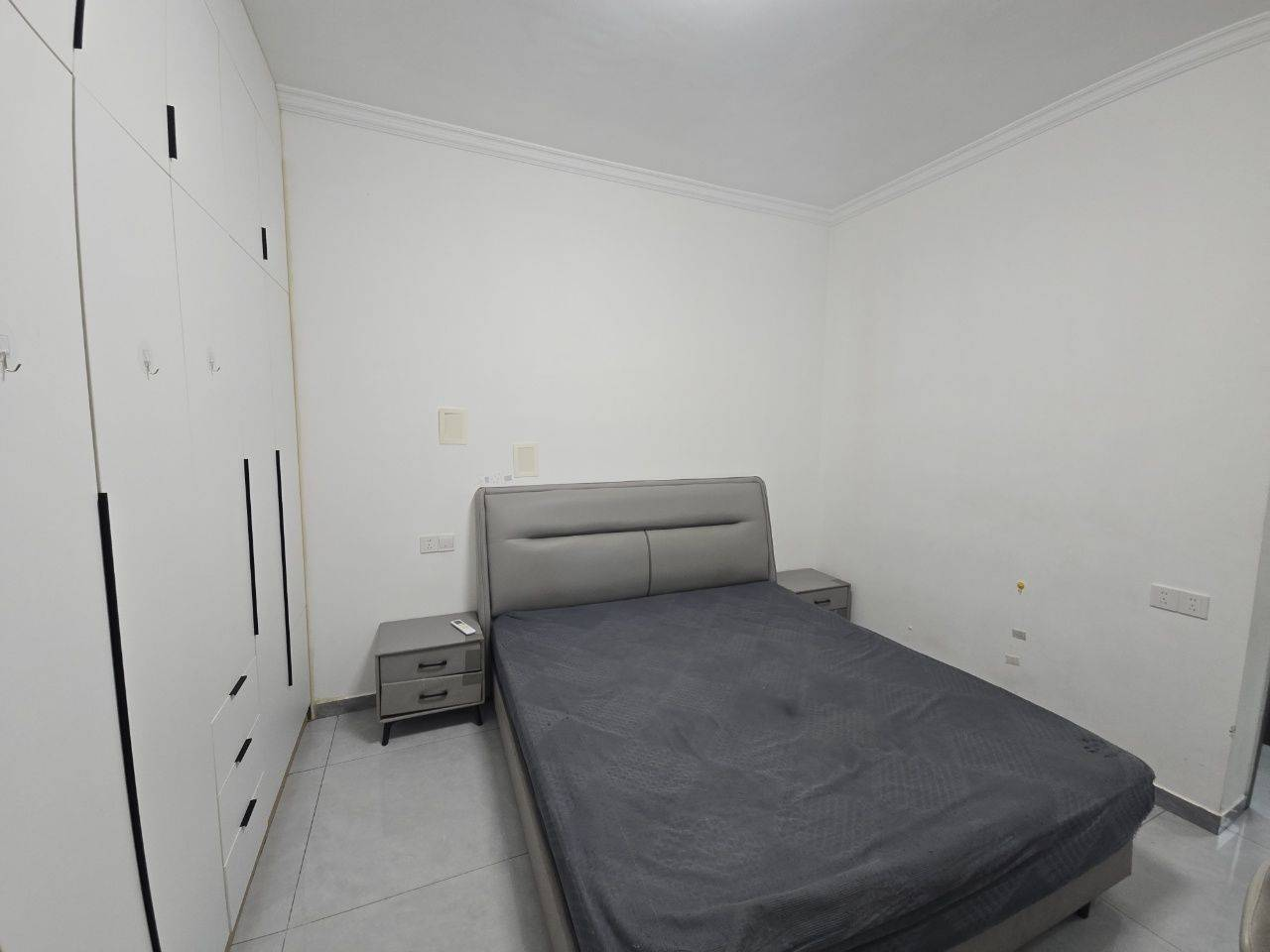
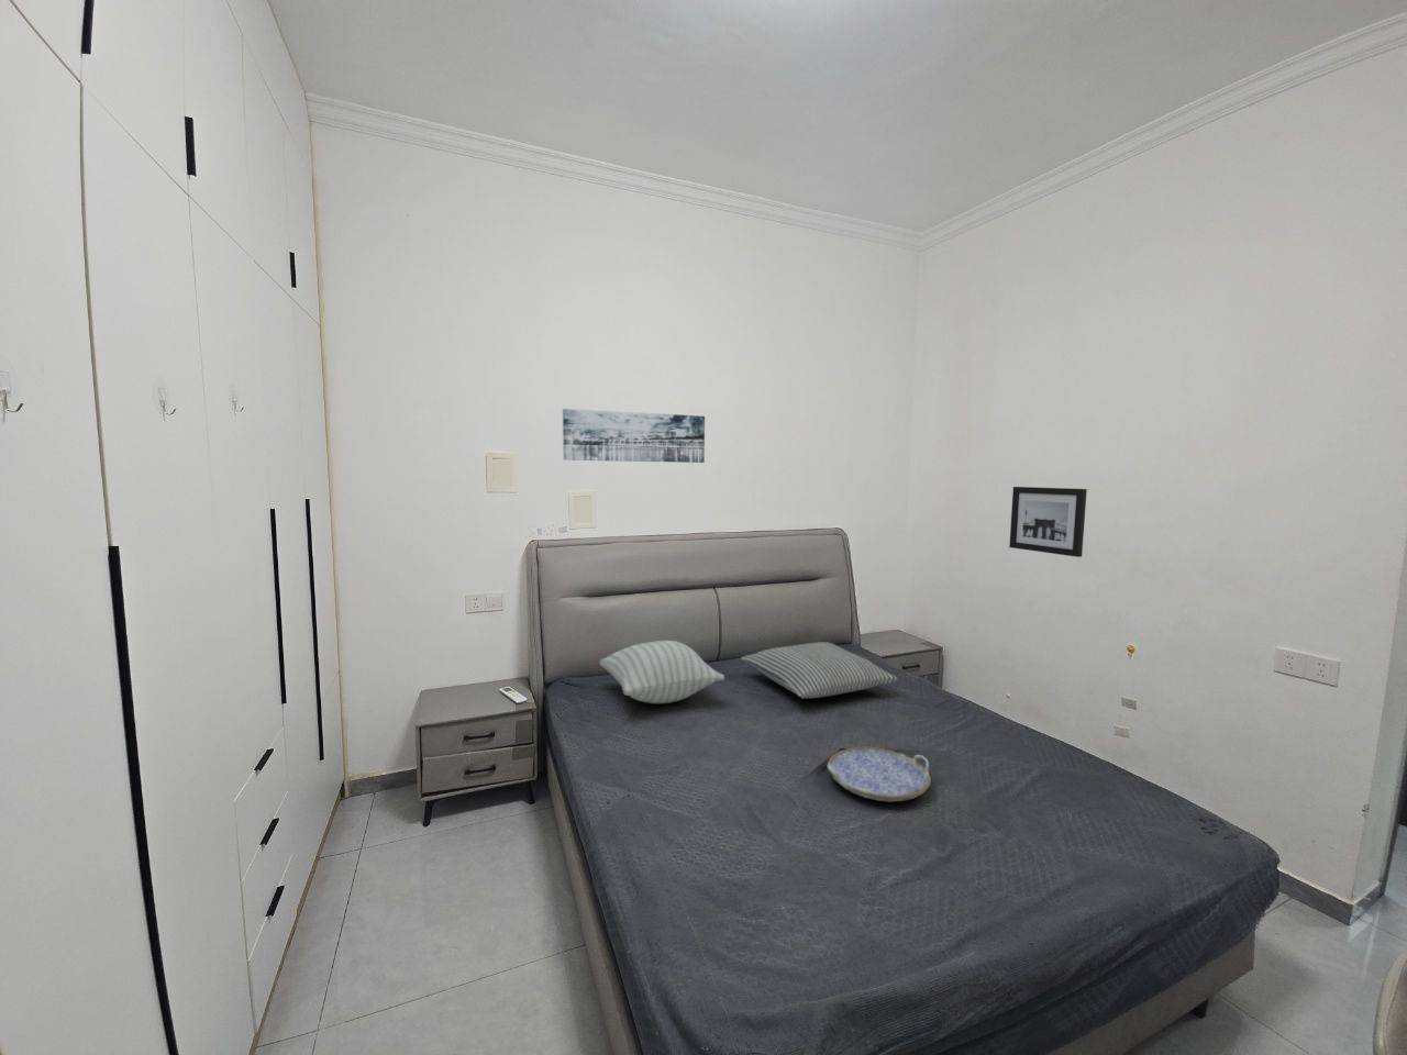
+ wall art (636, 437)
+ pillow (815, 668)
+ serving tray (877, 771)
+ pillow (658, 669)
+ wall art (1046, 520)
